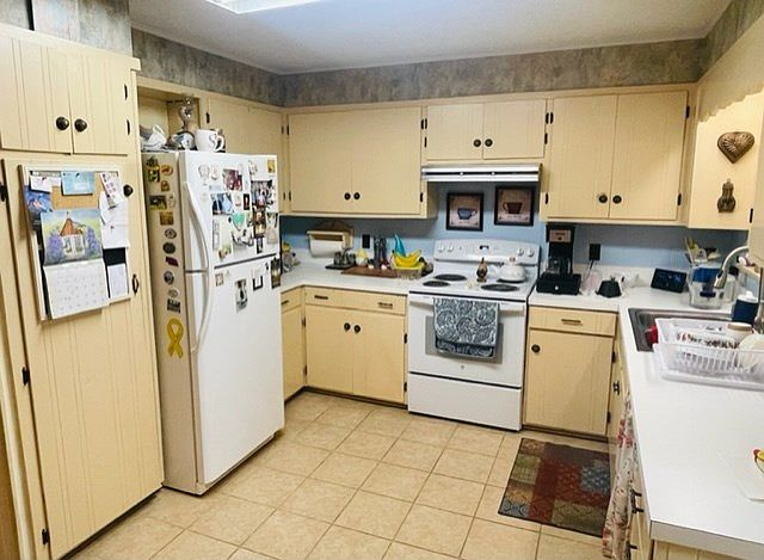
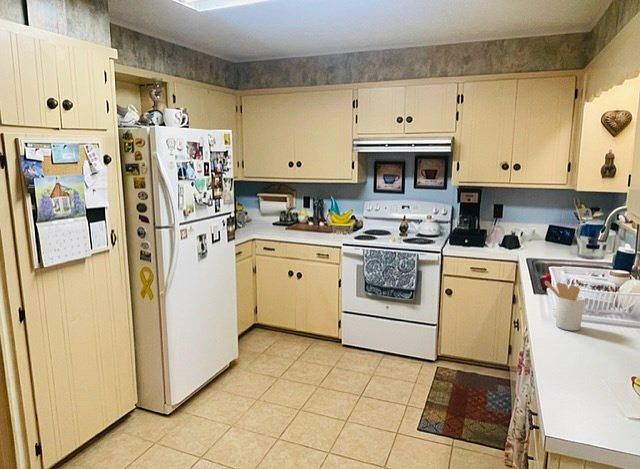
+ utensil holder (562, 303)
